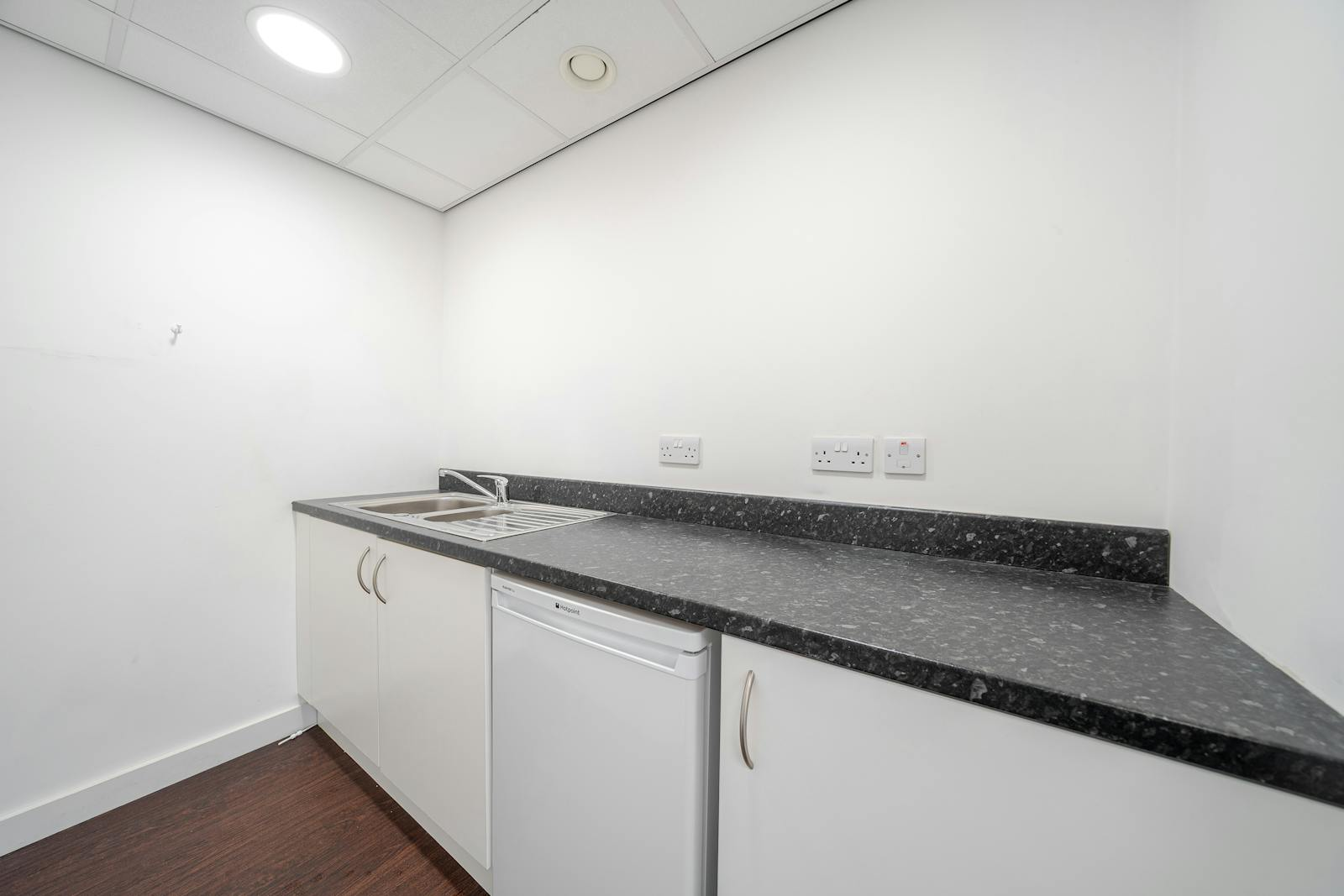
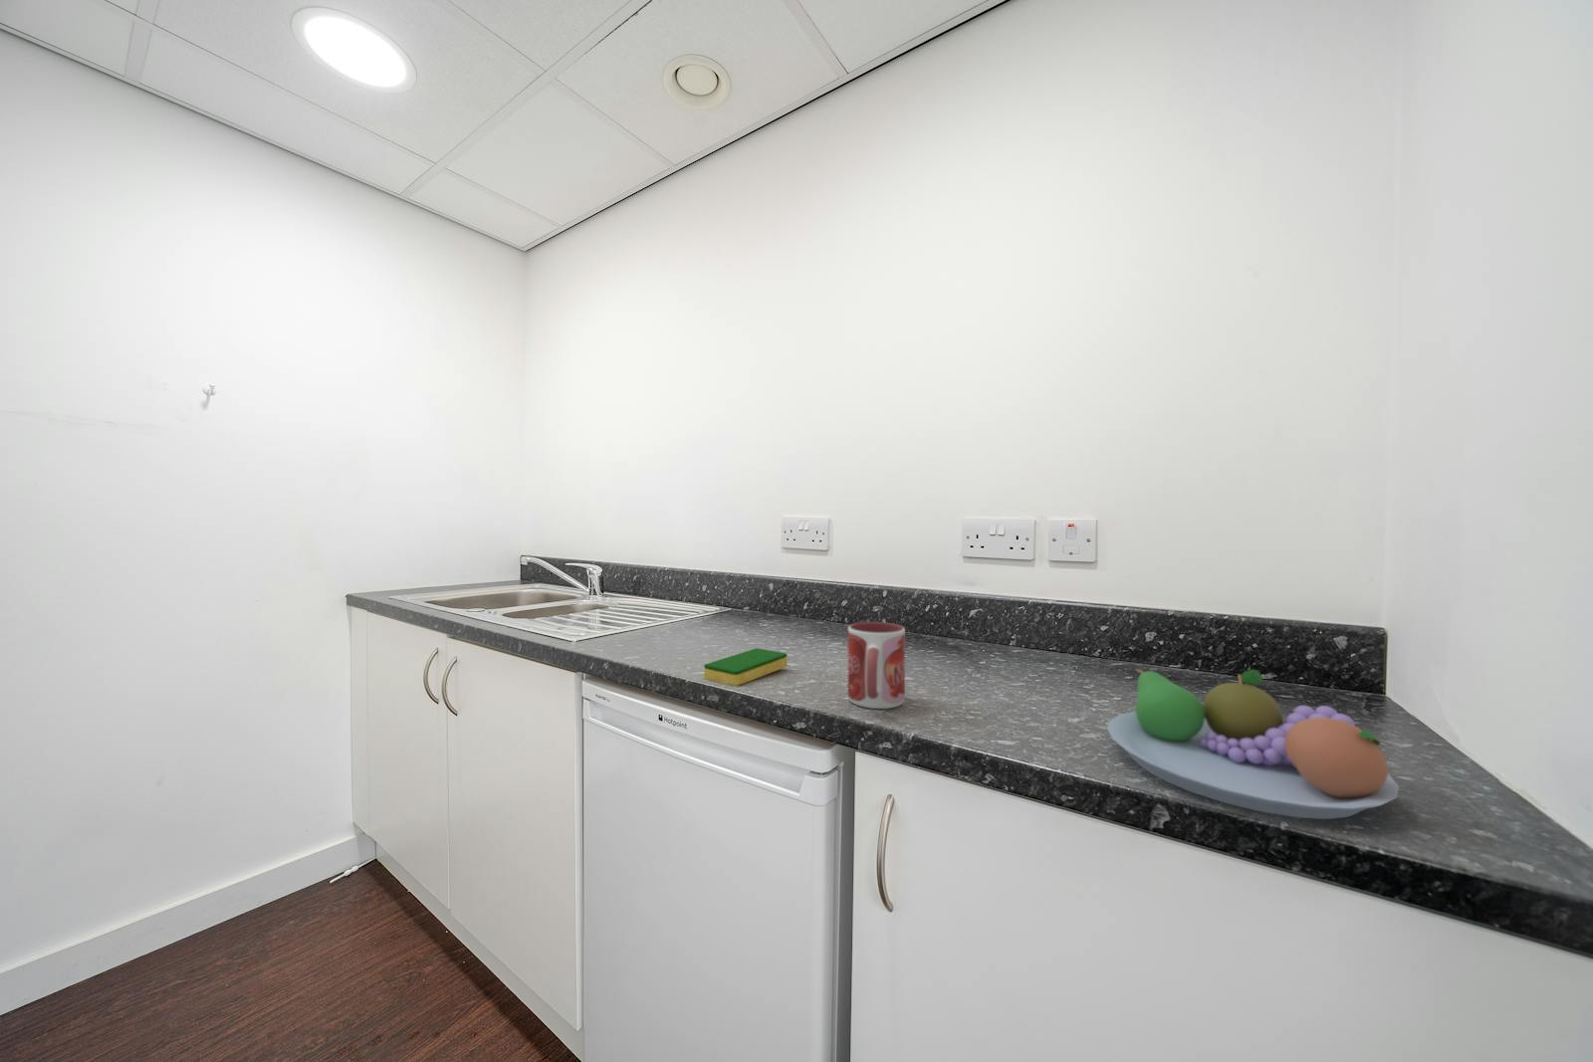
+ fruit bowl (1229, 723)
+ mug (872, 666)
+ dish sponge (747, 665)
